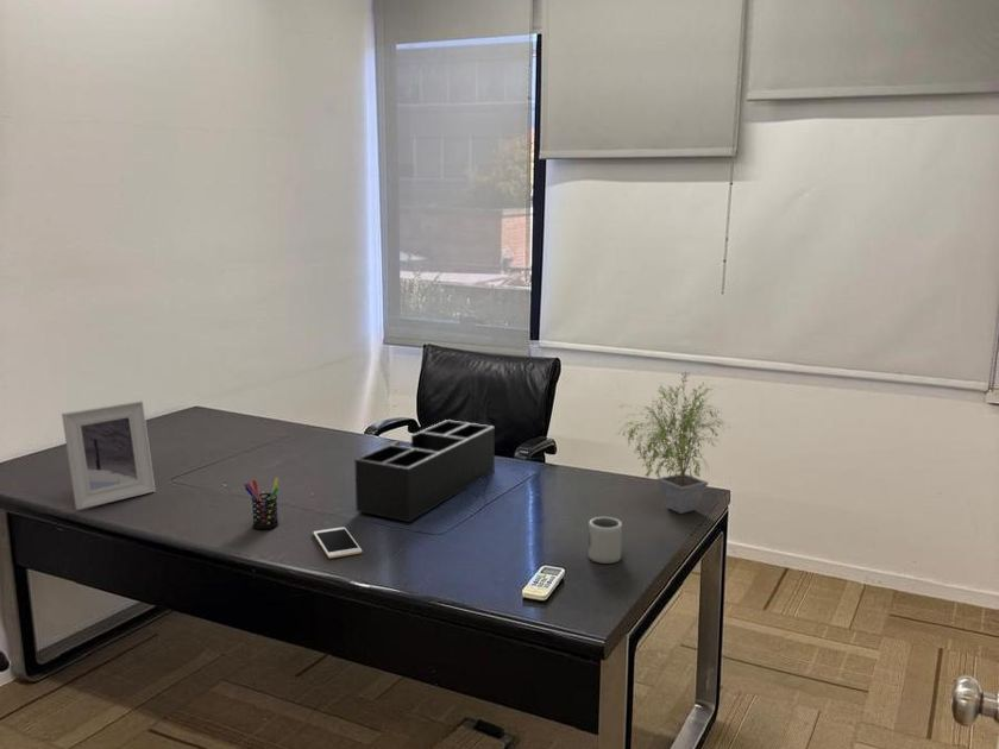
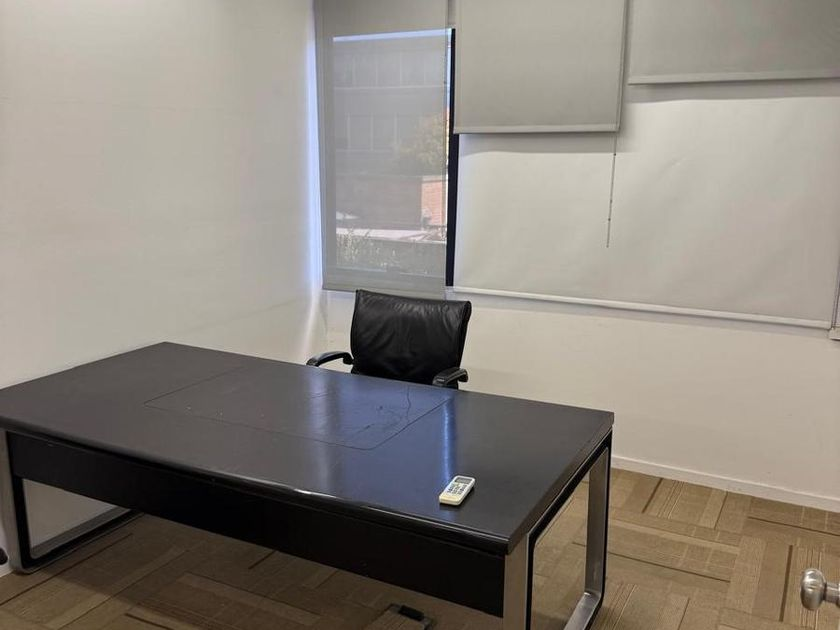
- cell phone (337, 541)
- desk organizer (429, 466)
- picture frame (107, 452)
- potted plant (673, 442)
- cup (607, 537)
- pen holder (265, 502)
